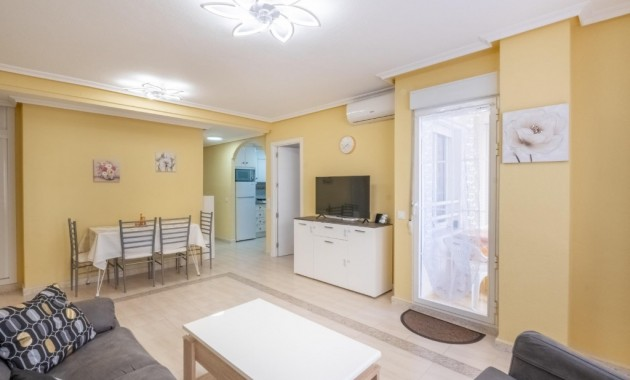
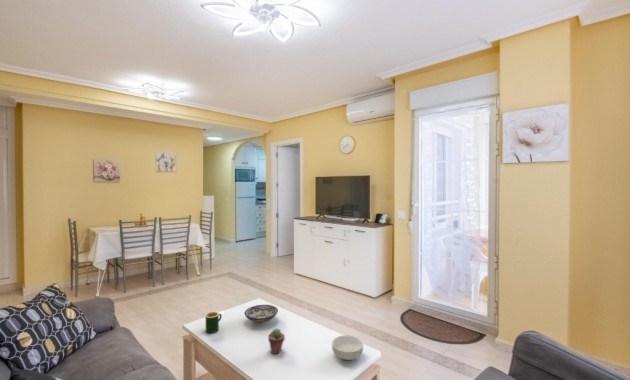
+ mug (214, 320)
+ potted succulent (276, 340)
+ cereal bowl (347, 349)
+ bowl (261, 316)
